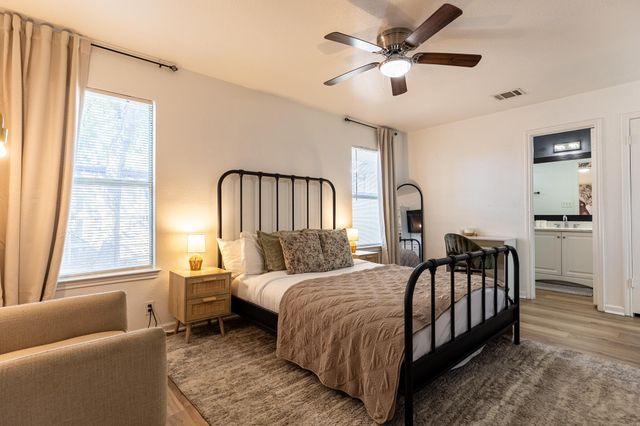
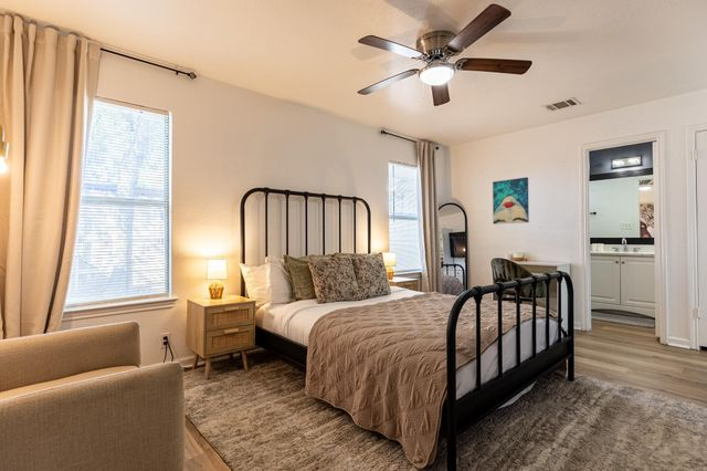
+ wall art (509, 201)
